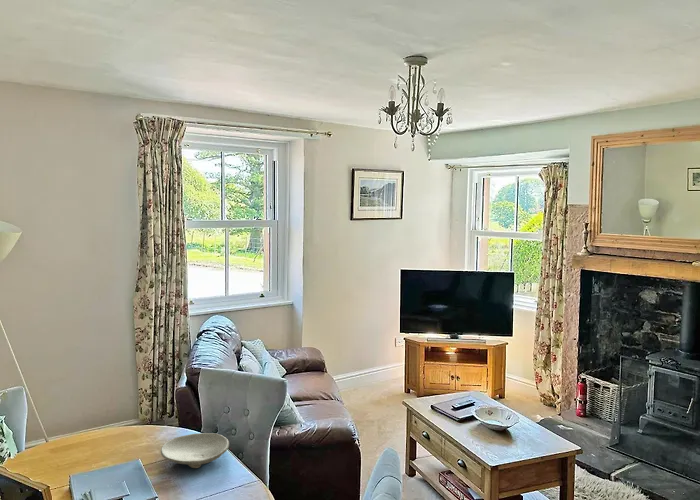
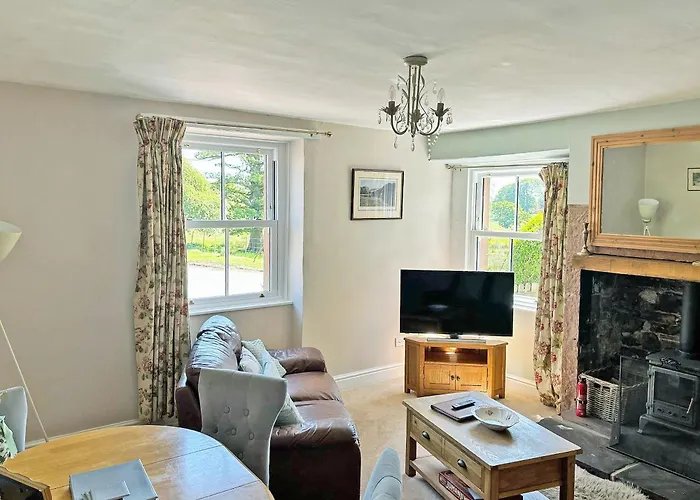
- bowl (195, 452)
